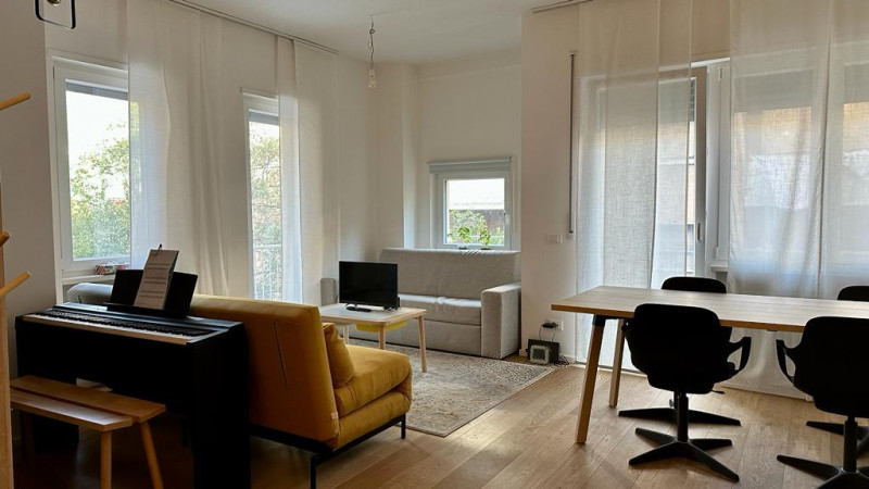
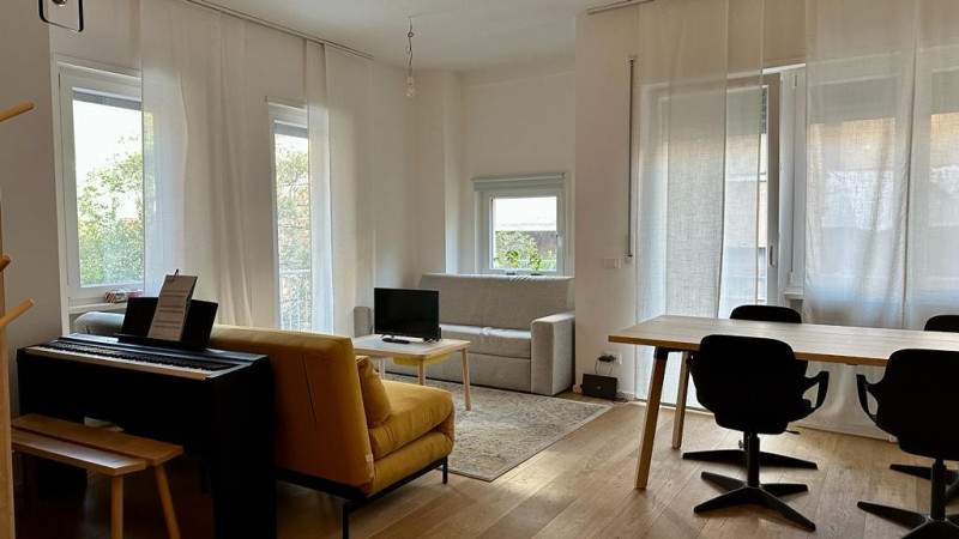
- speaker (540, 353)
